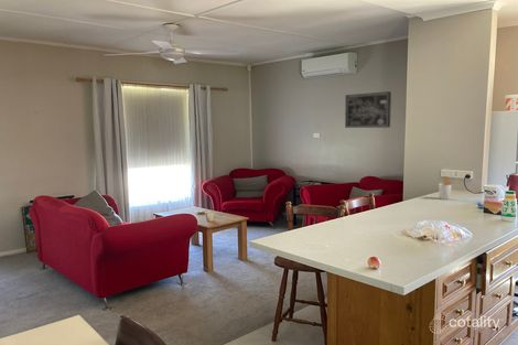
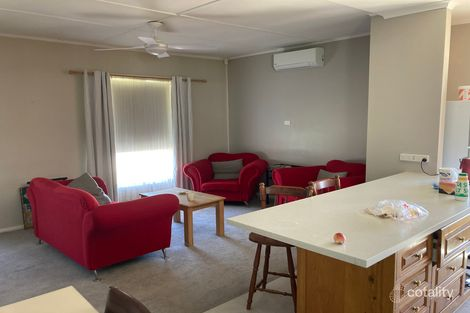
- wall art (367, 110)
- utensil holder (447, 187)
